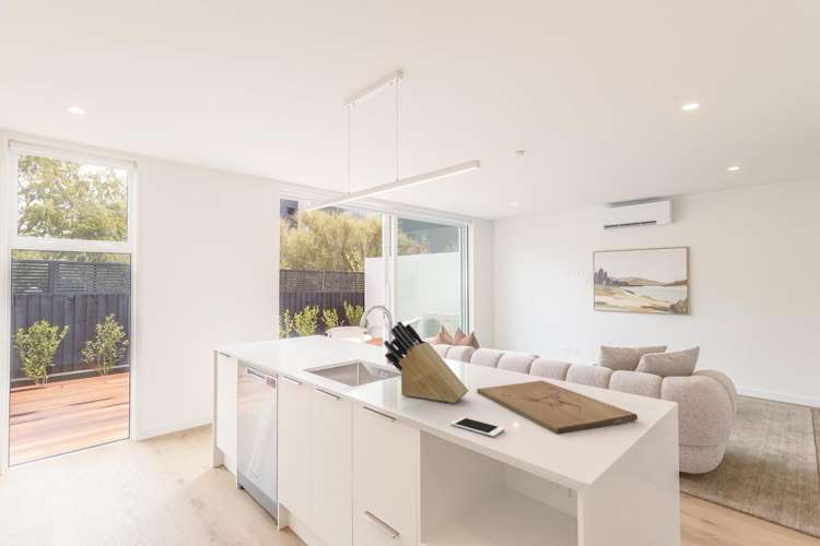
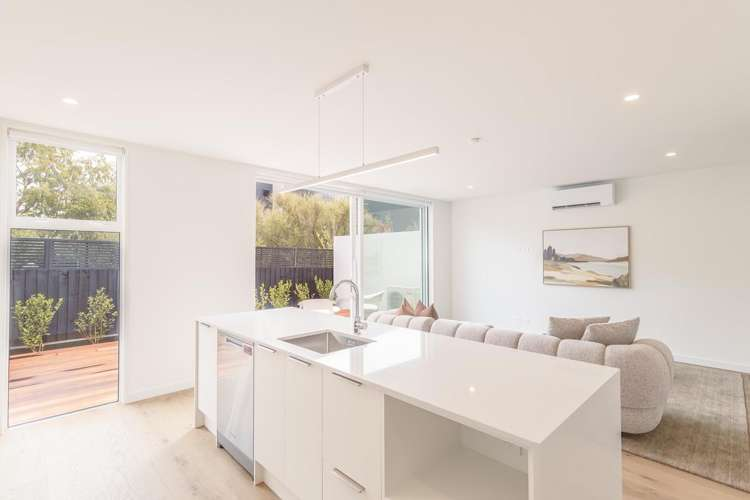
- knife block (424, 358)
- cutting board (548, 402)
- cell phone (477, 426)
